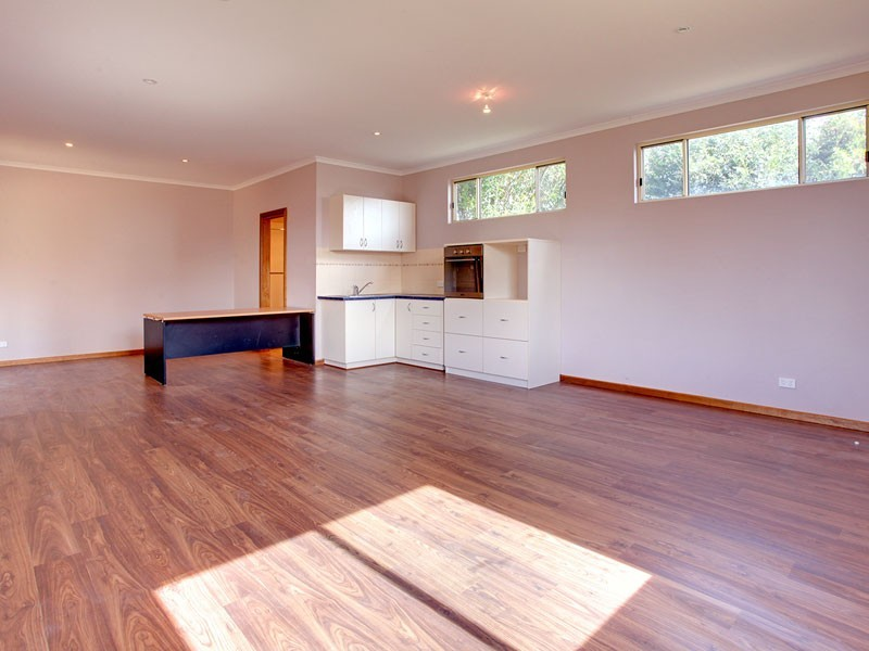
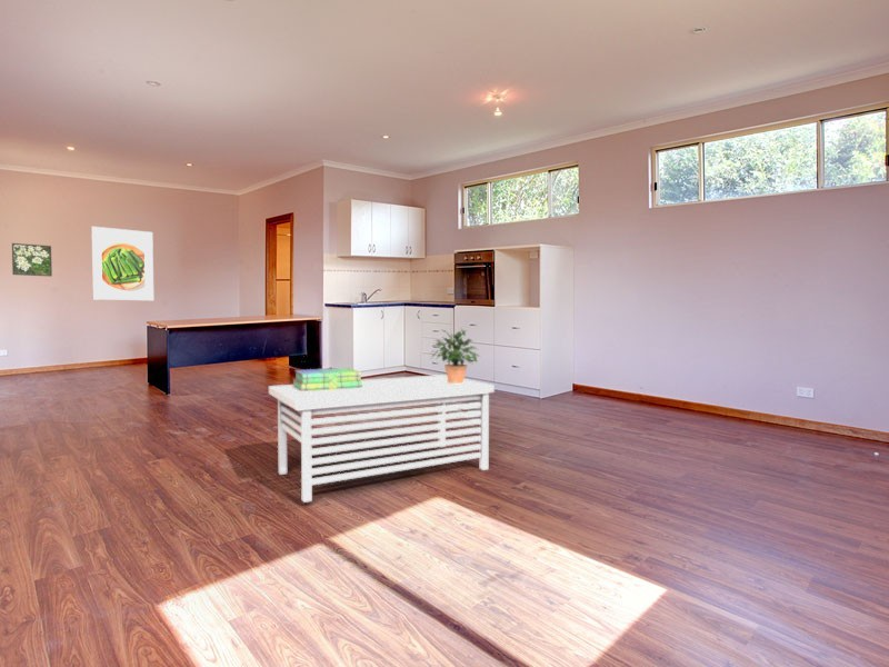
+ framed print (123, 265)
+ coffee table (382, 426)
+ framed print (32, 259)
+ stack of books (327, 378)
+ potted plant (452, 355)
